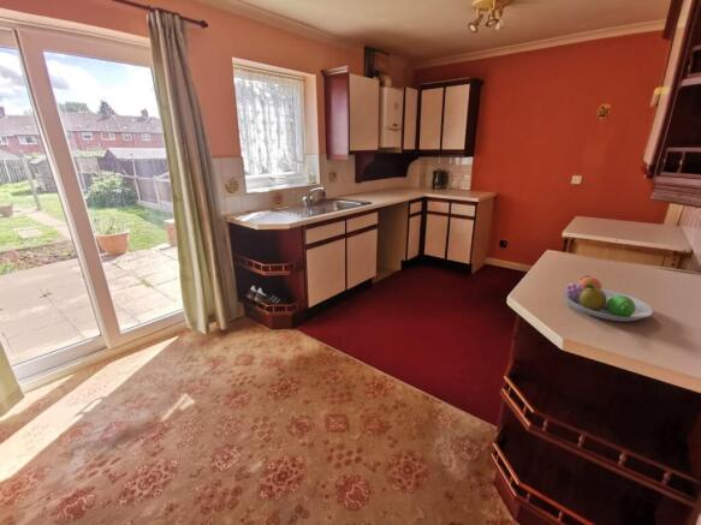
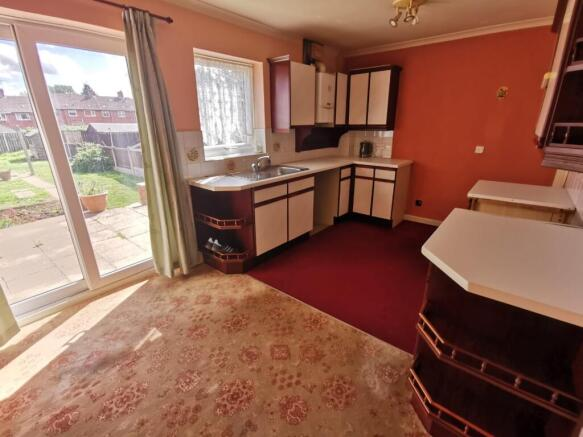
- fruit bowl (607, 296)
